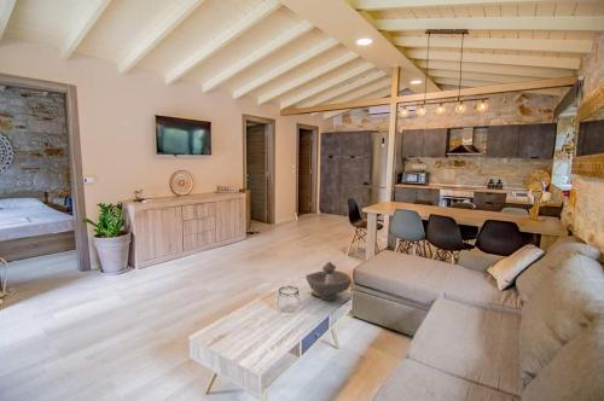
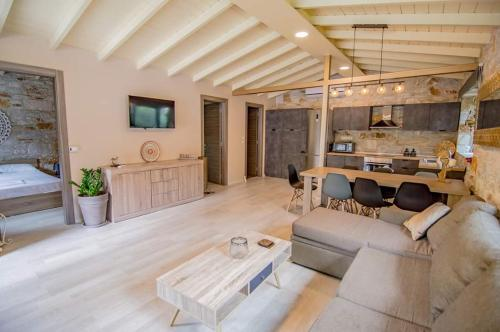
- decorative bowl (327, 279)
